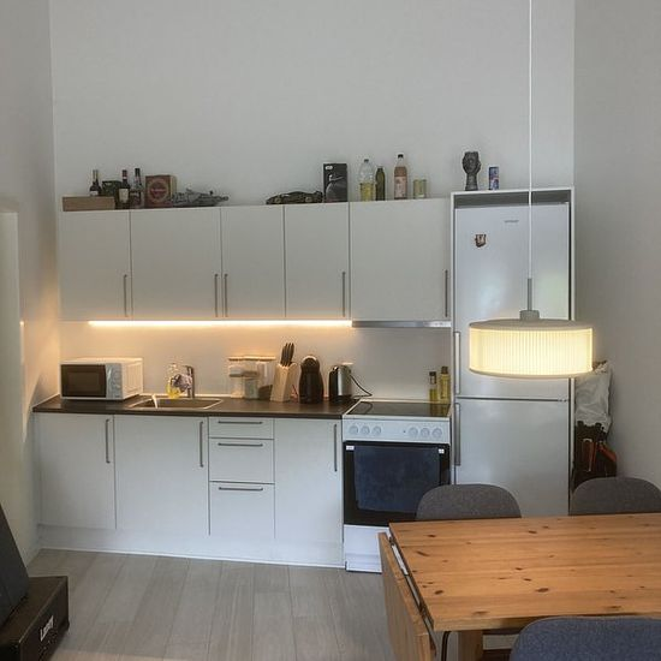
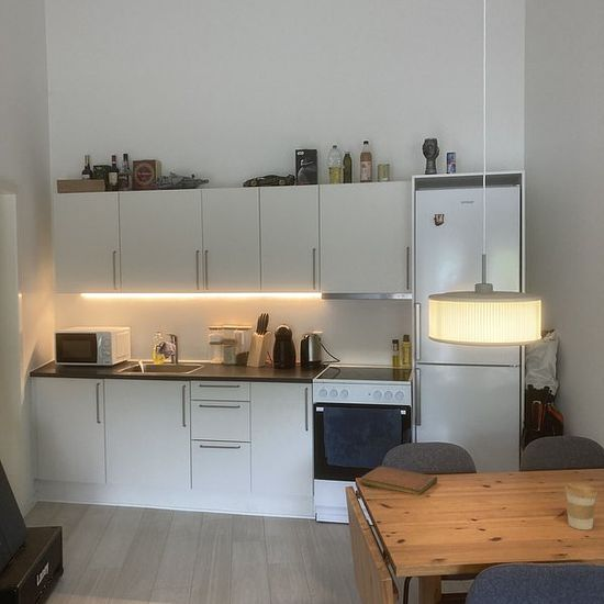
+ notebook (399, 480)
+ coffee cup (580, 504)
